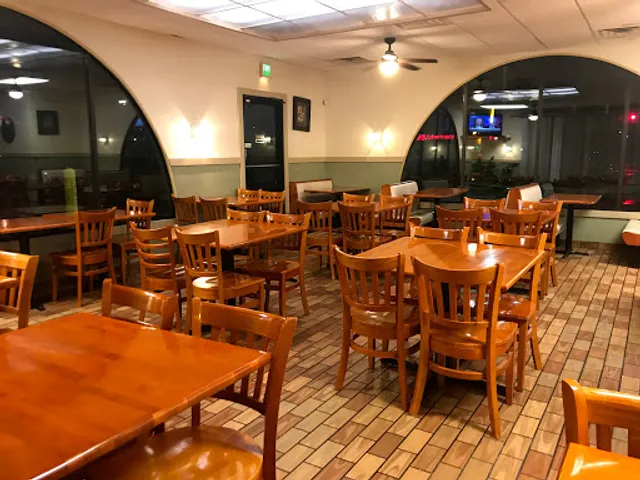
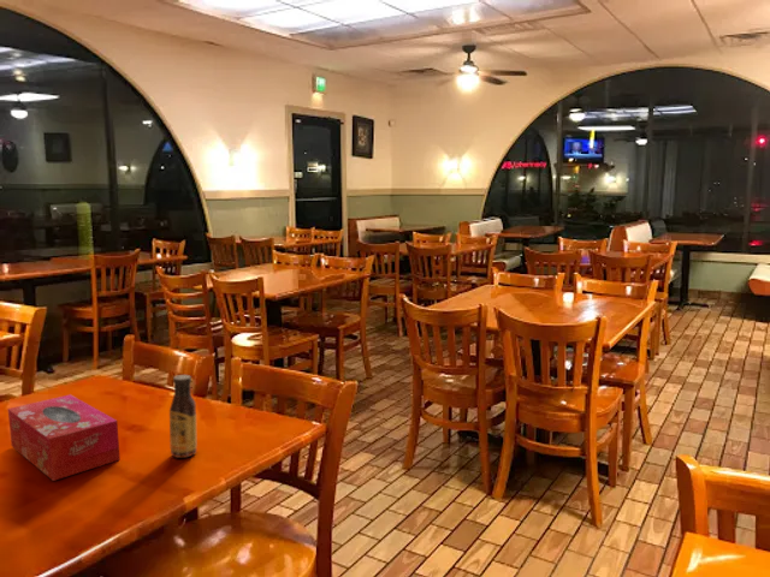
+ tissue box (63, 433)
+ sauce bottle (182, 415)
